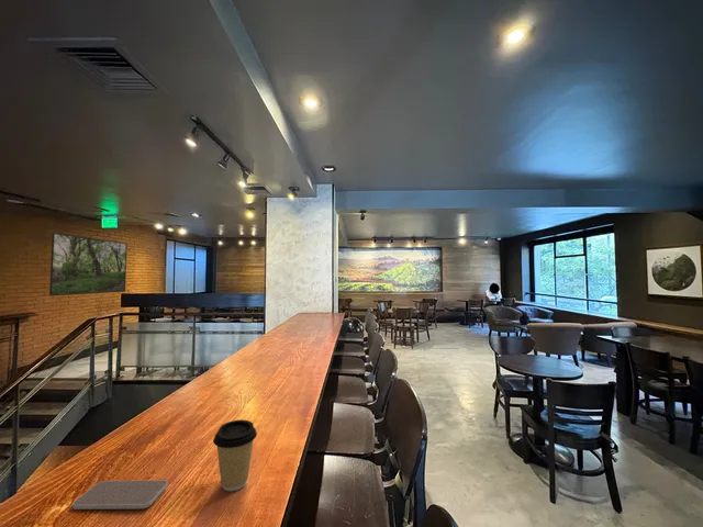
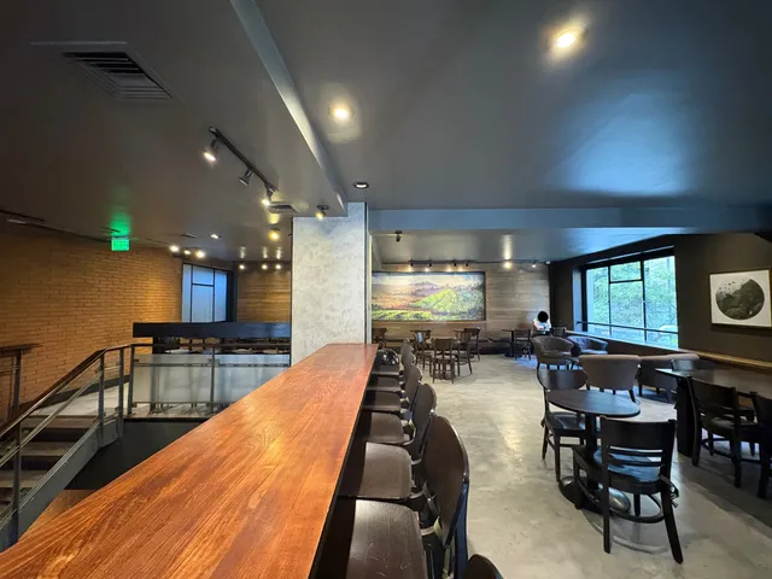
- smartphone (122, 493)
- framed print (93, 266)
- coffee cup (235, 455)
